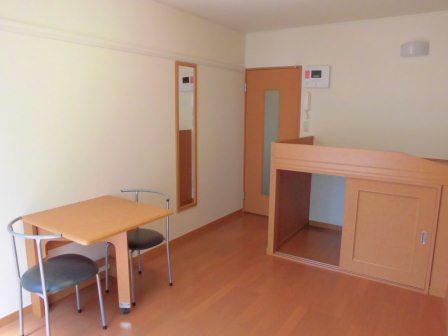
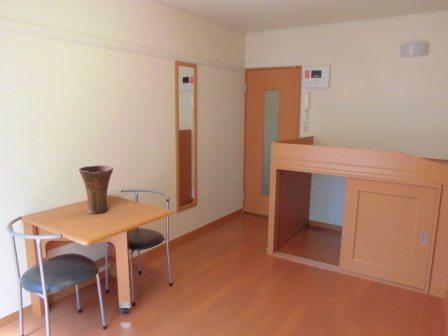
+ vase (97, 189)
